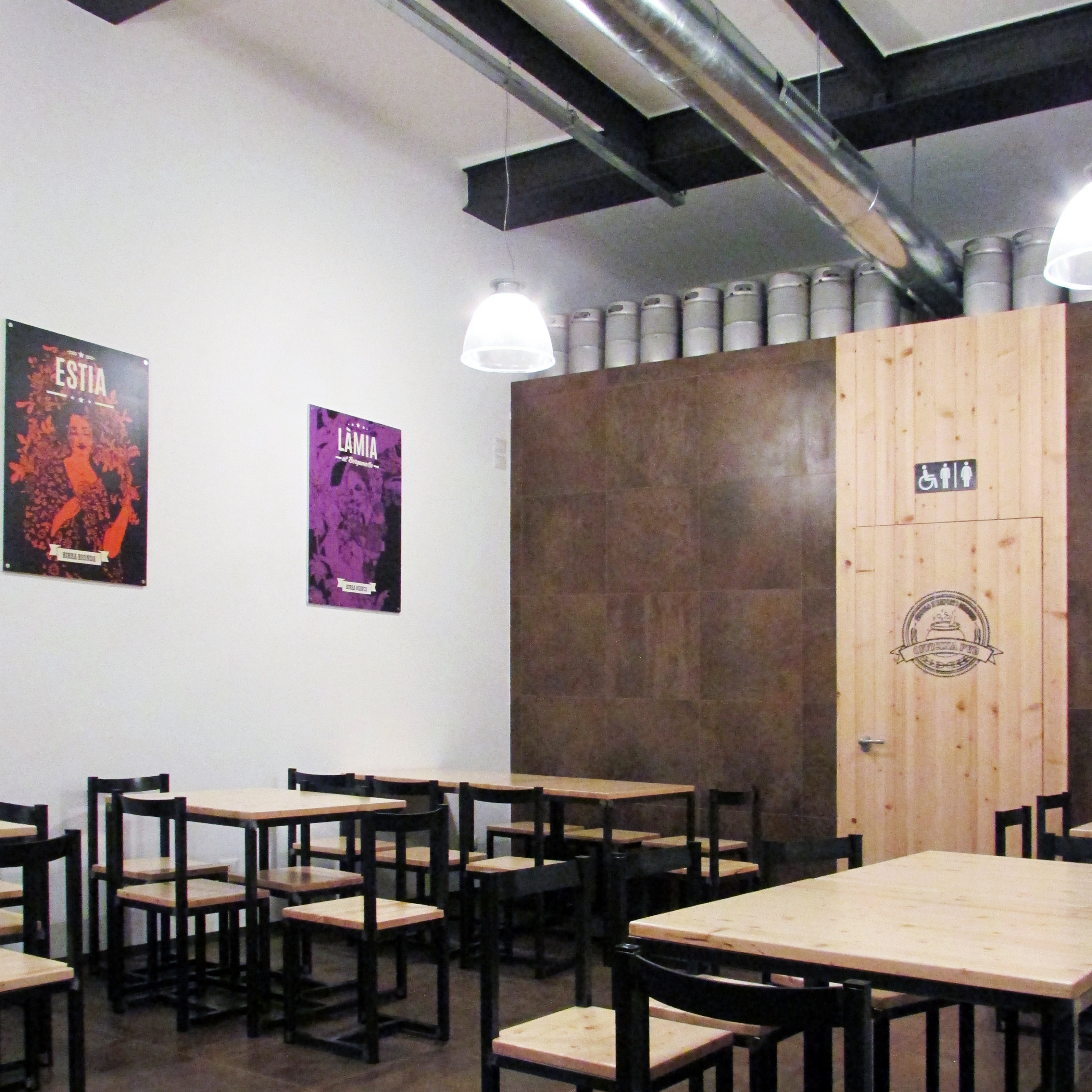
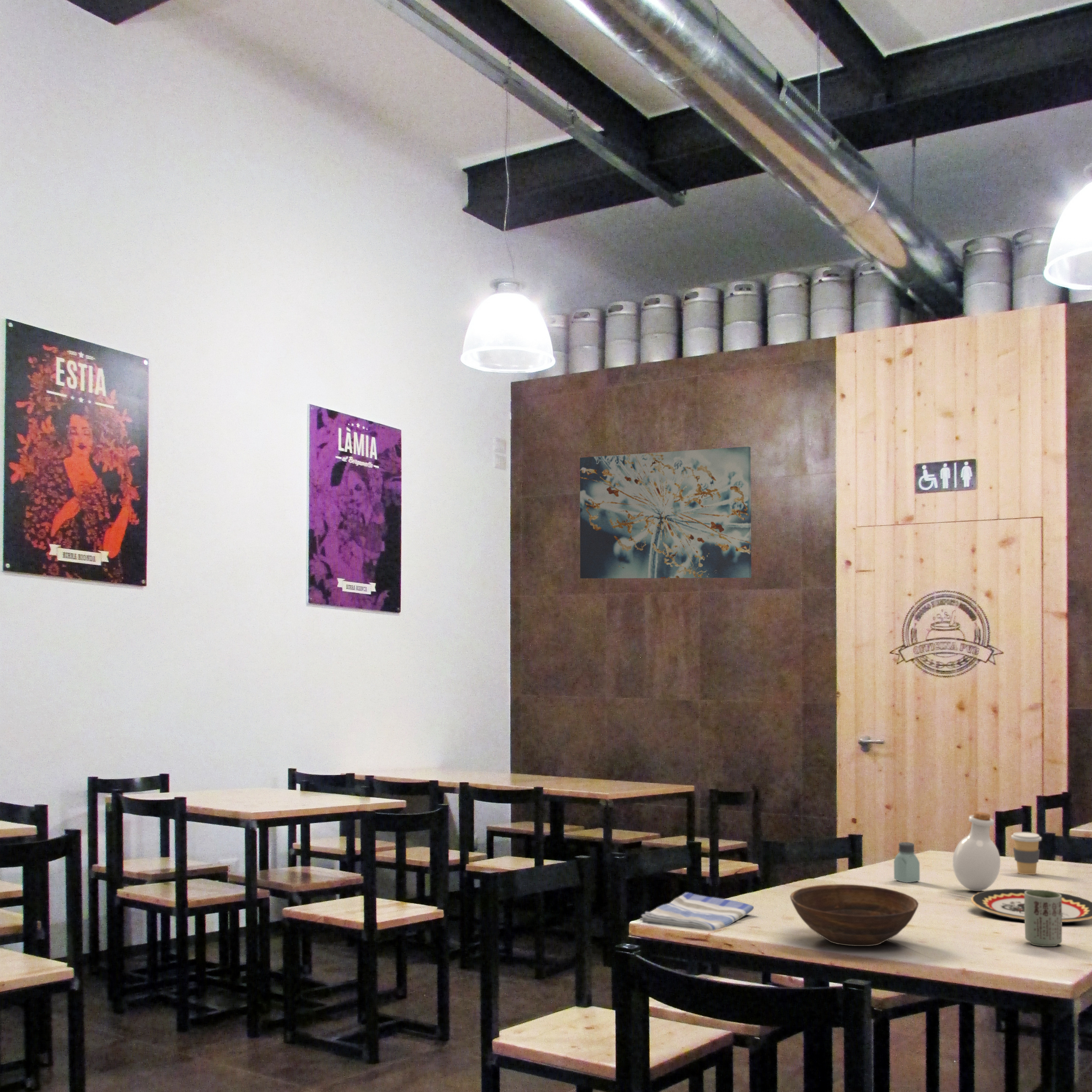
+ plate (1024, 908)
+ cup (1043, 918)
+ bottle (976, 851)
+ saltshaker (906, 862)
+ dish towel (698, 912)
+ bowl (853, 919)
+ wall art (662, 515)
+ coffee cup (1026, 854)
